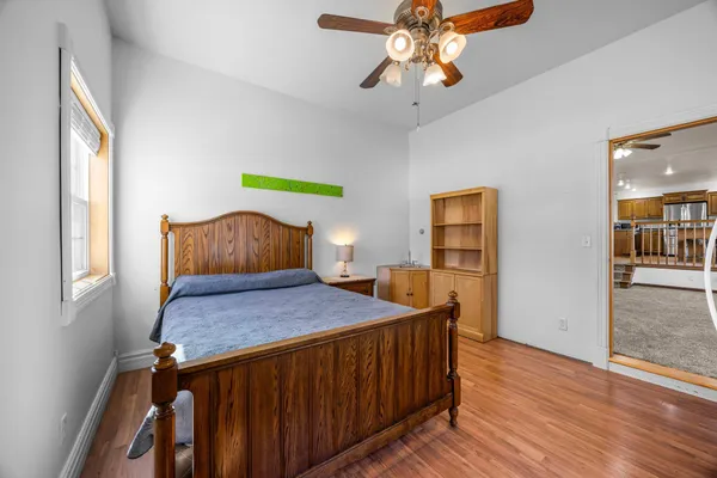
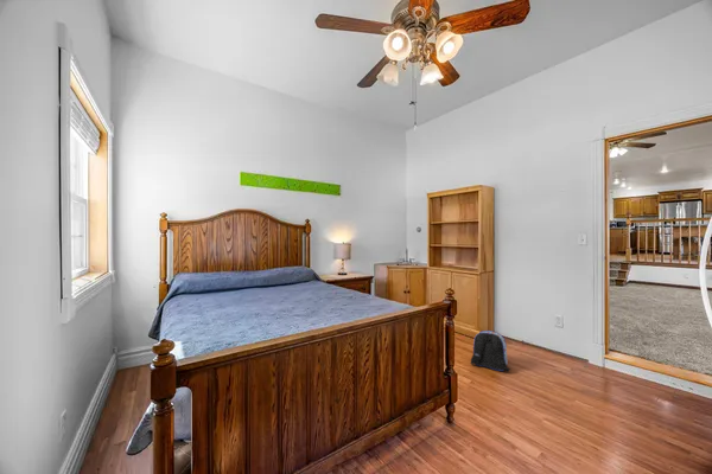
+ backpack (490, 348)
